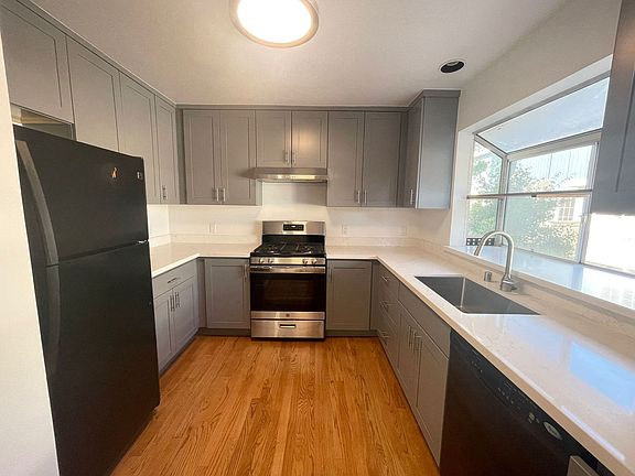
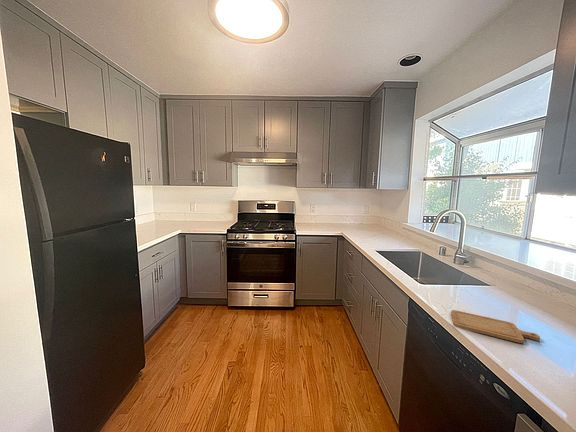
+ chopping board (492, 326)
